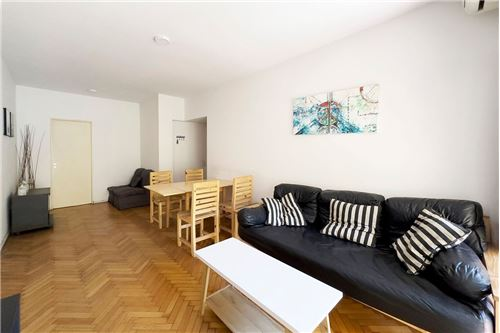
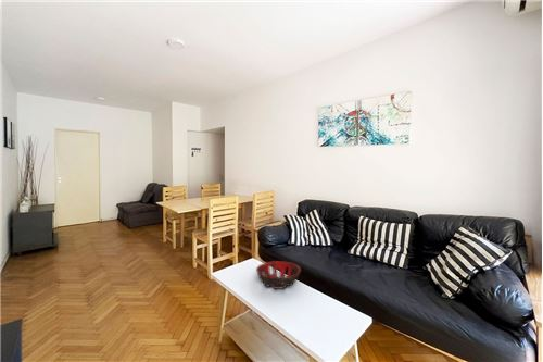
+ decorative bowl (279, 276)
